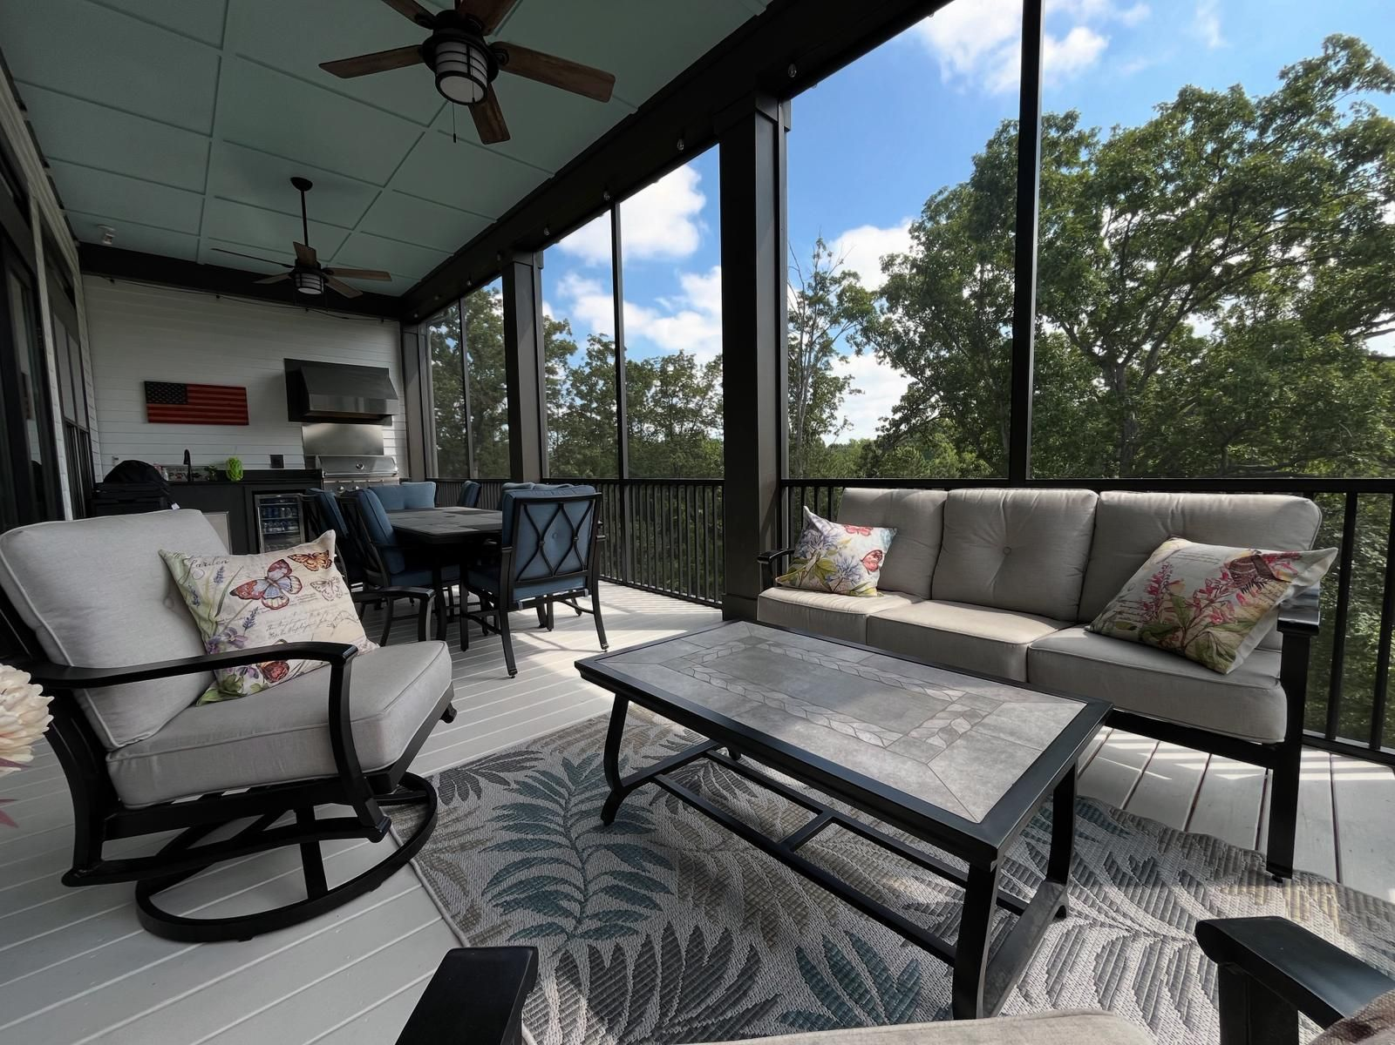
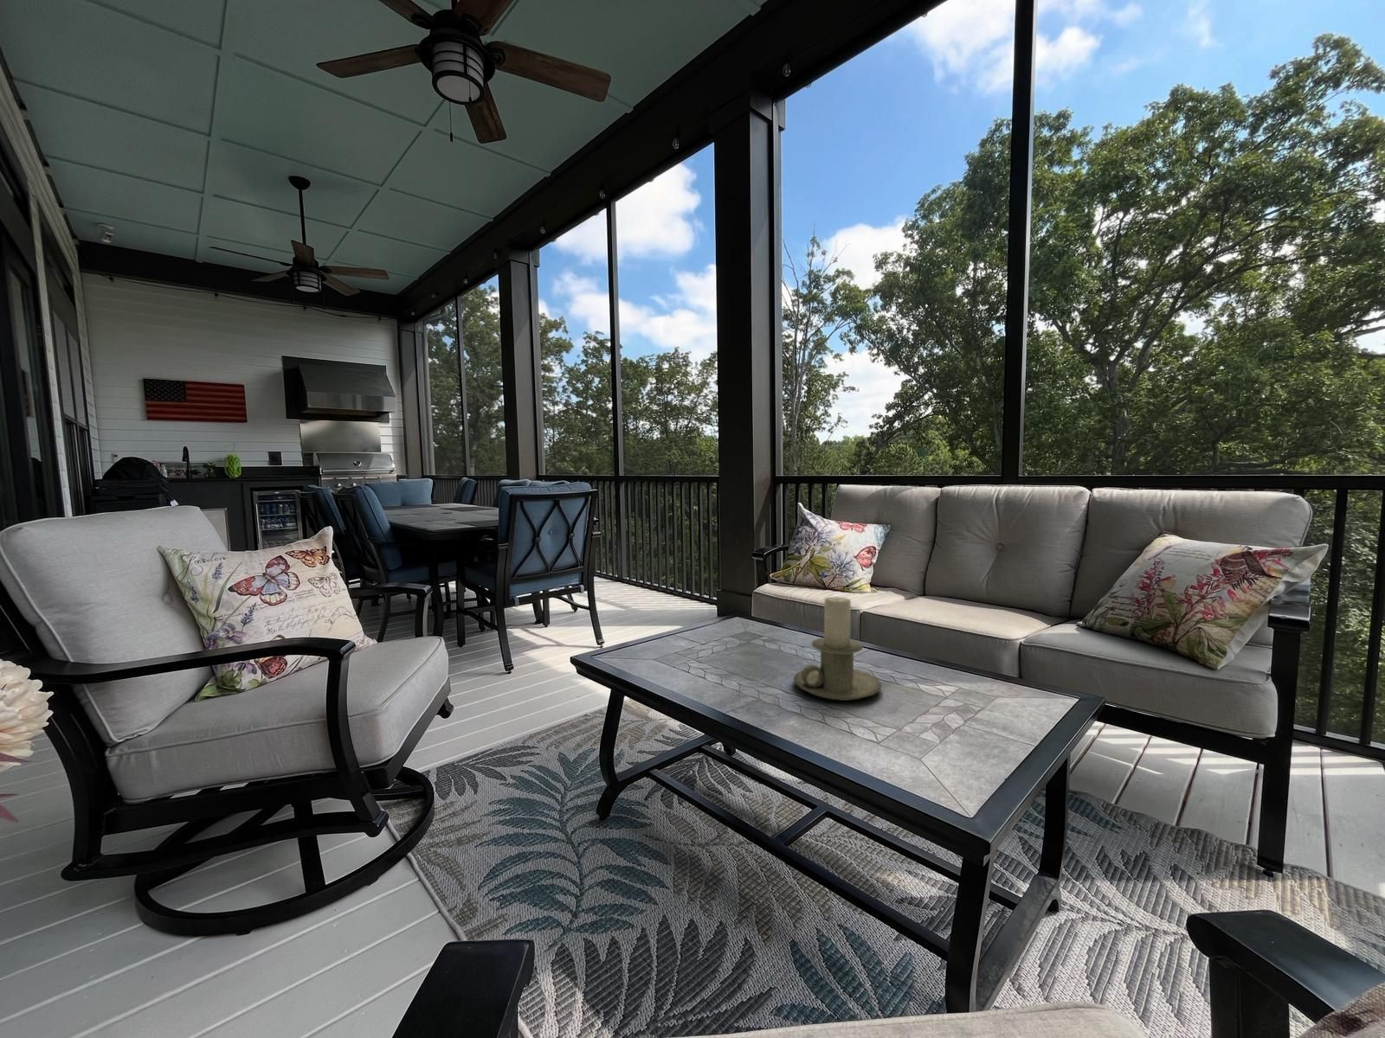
+ candle holder (838, 642)
